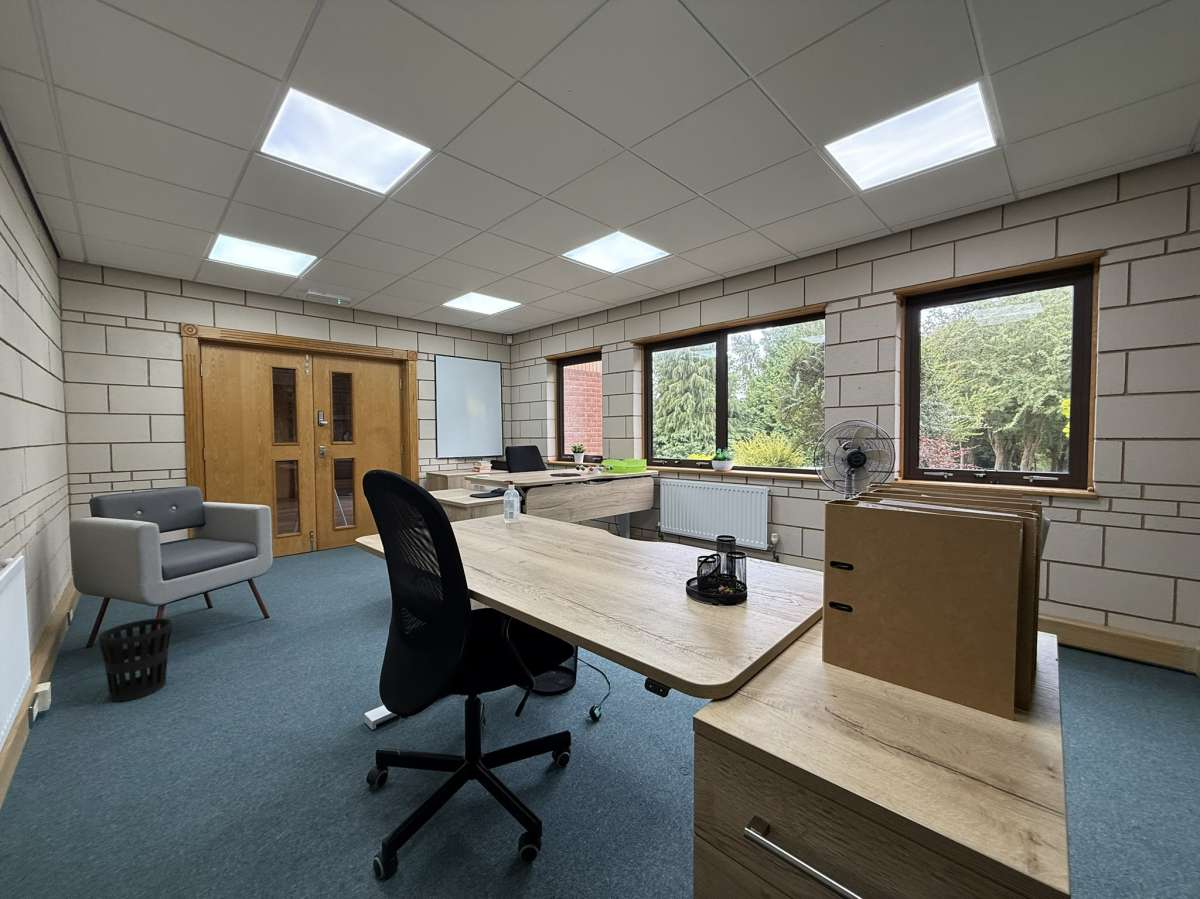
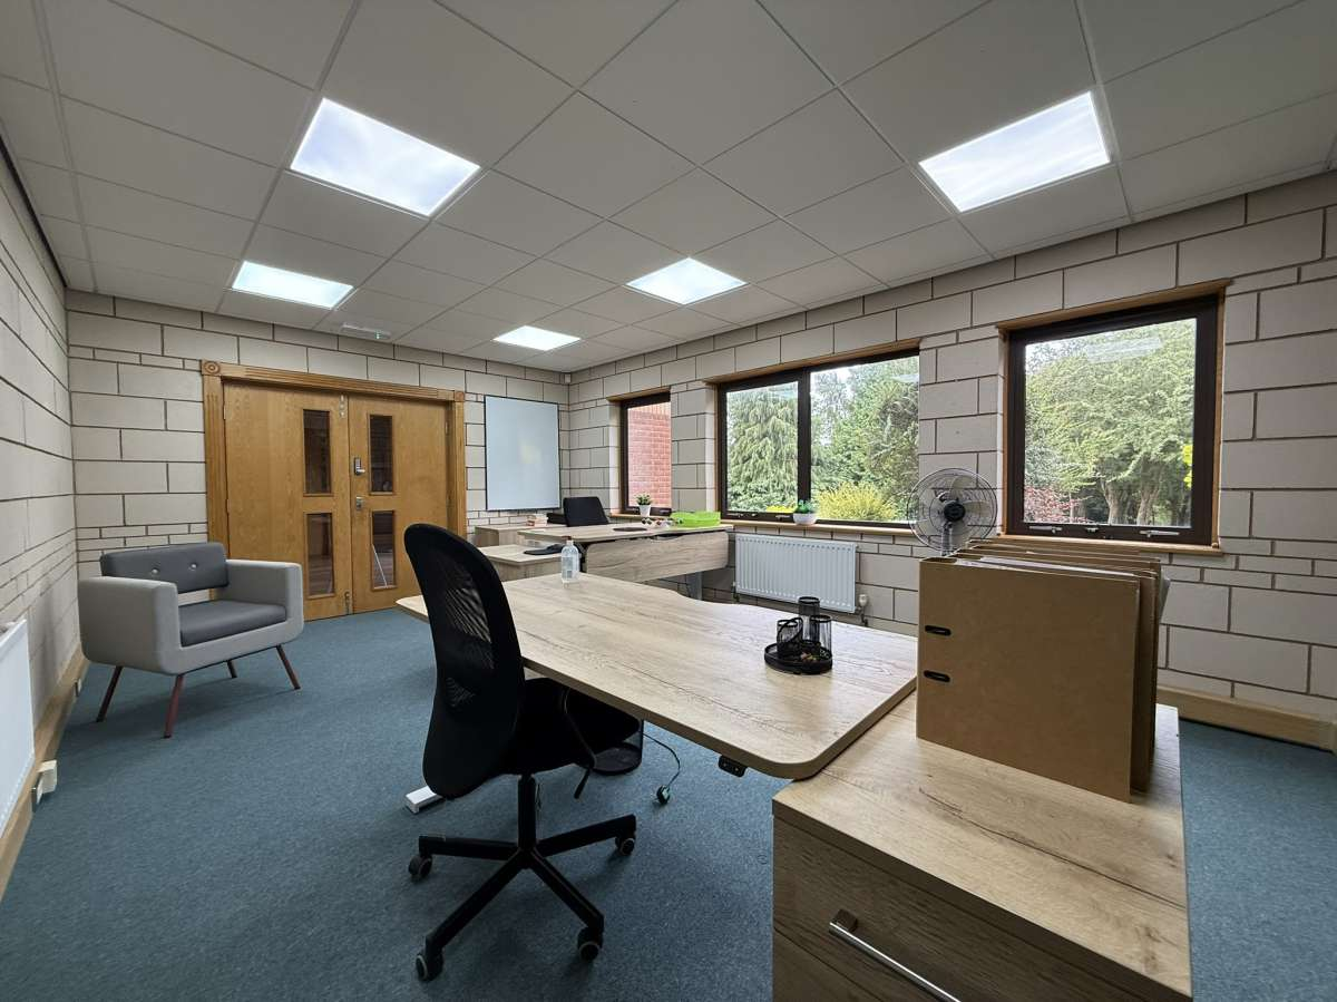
- wastebasket (138, 659)
